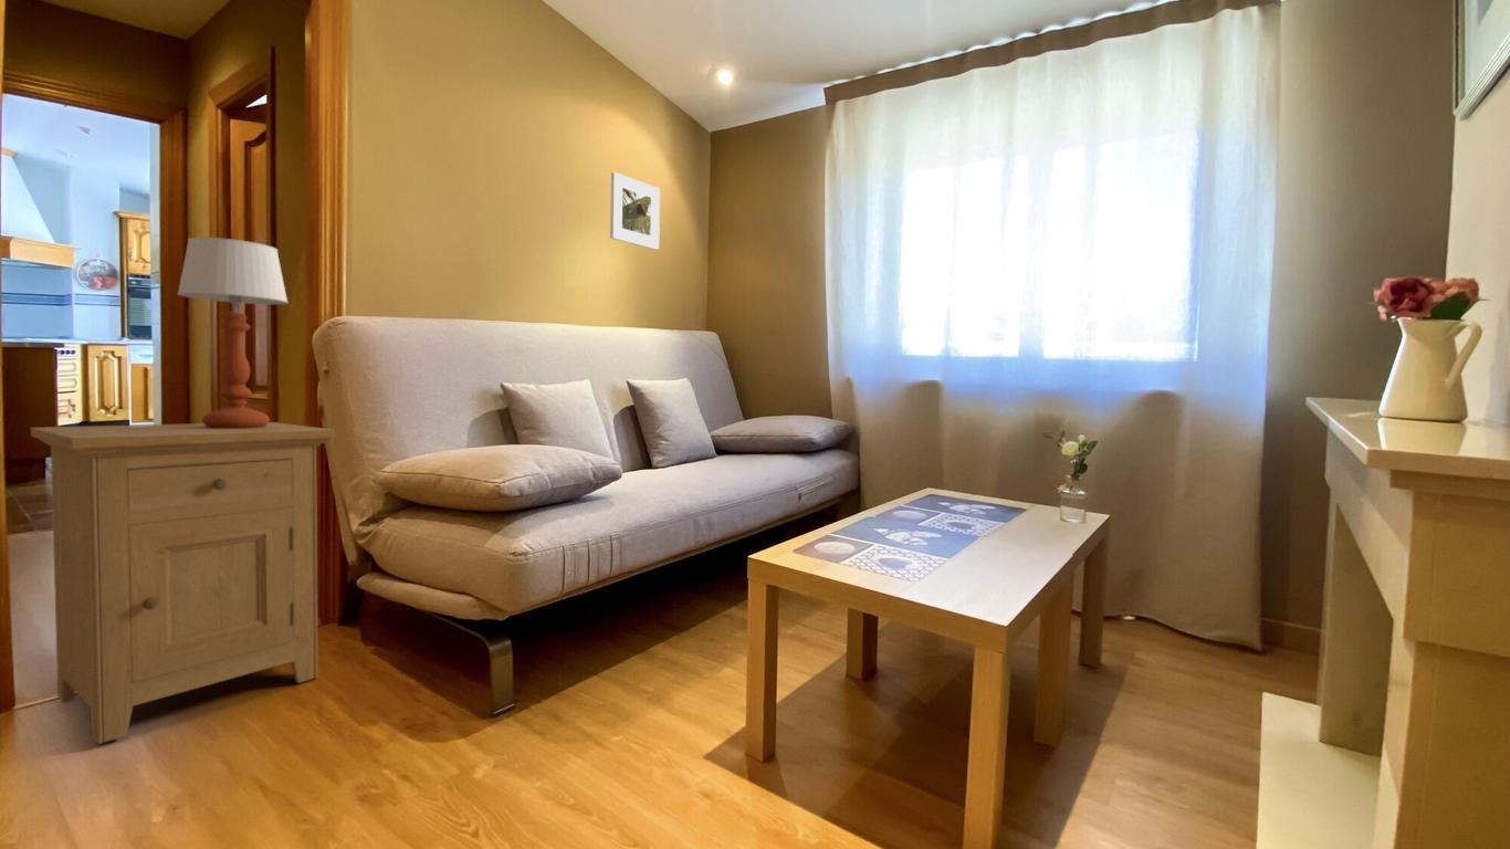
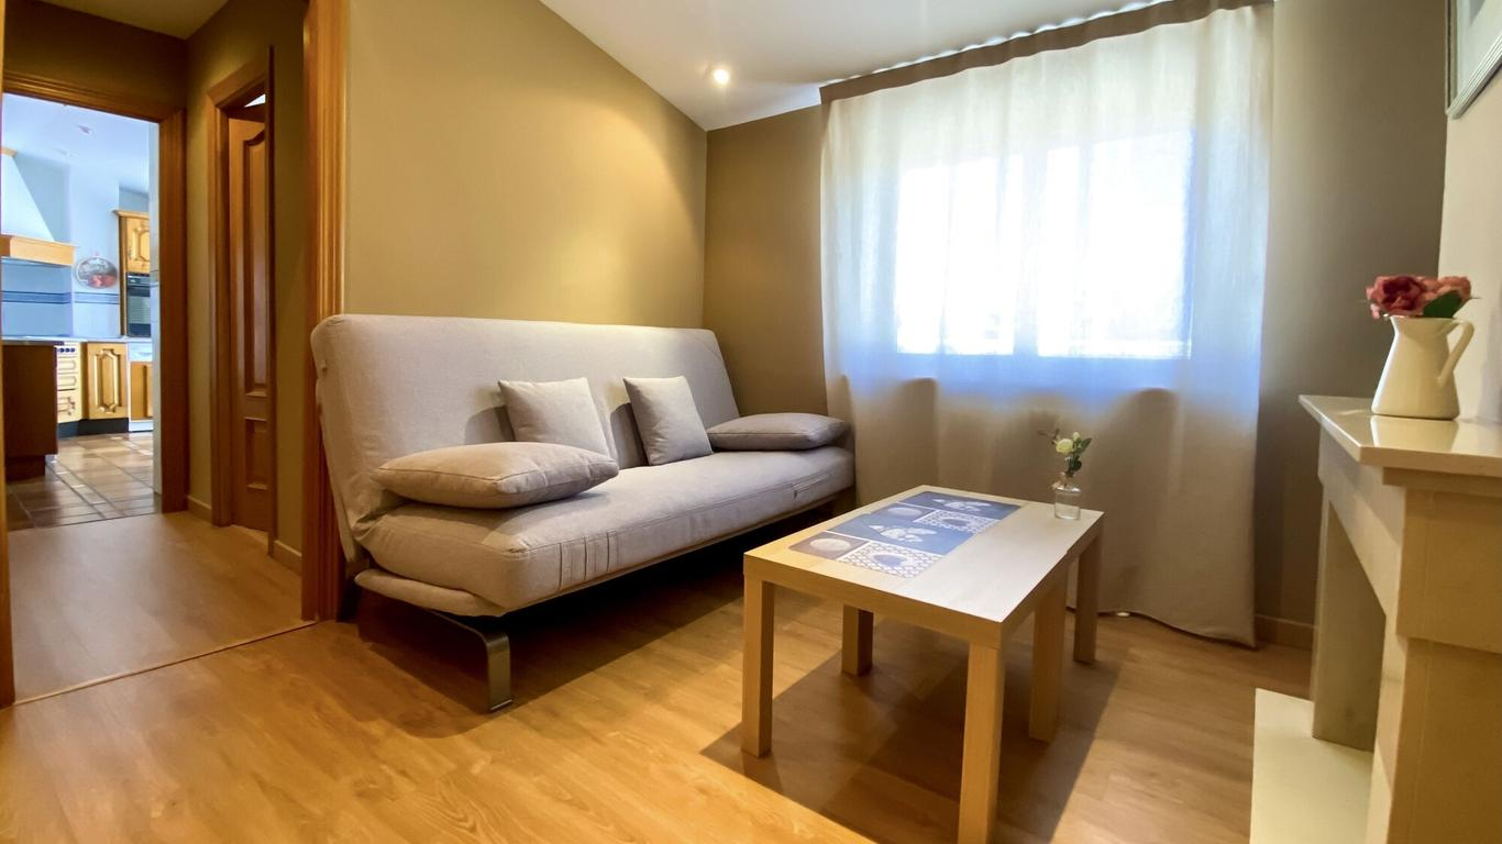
- nightstand (193, 559)
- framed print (636, 212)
- table lamp (235, 335)
